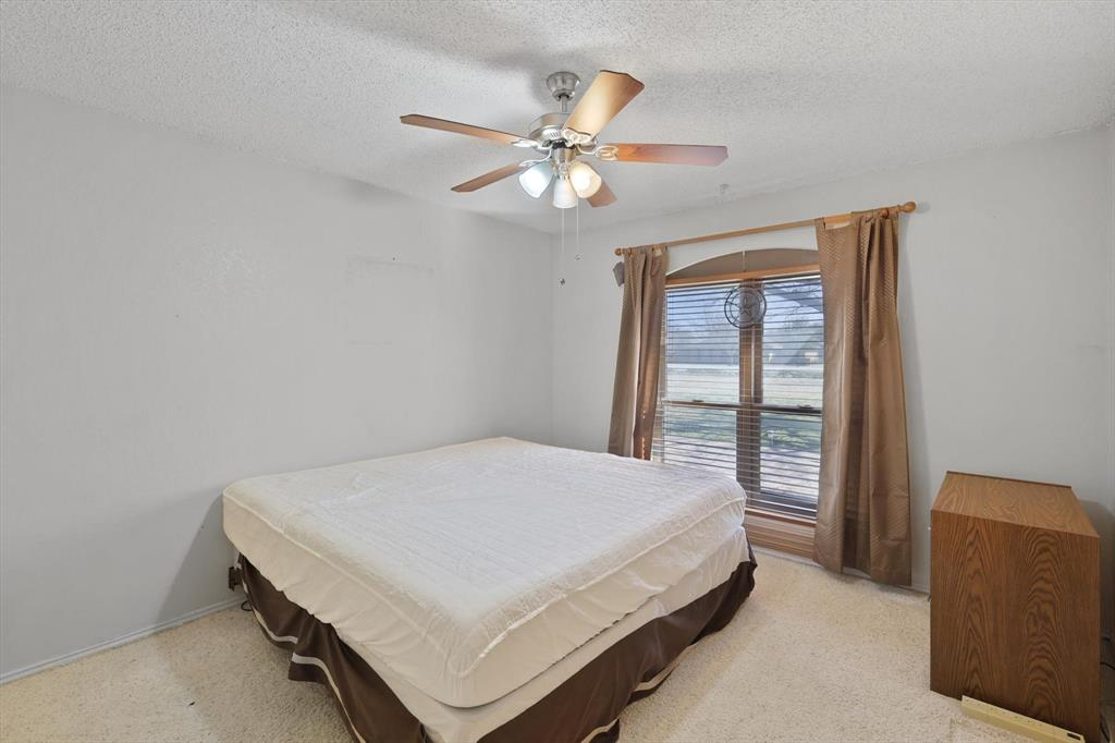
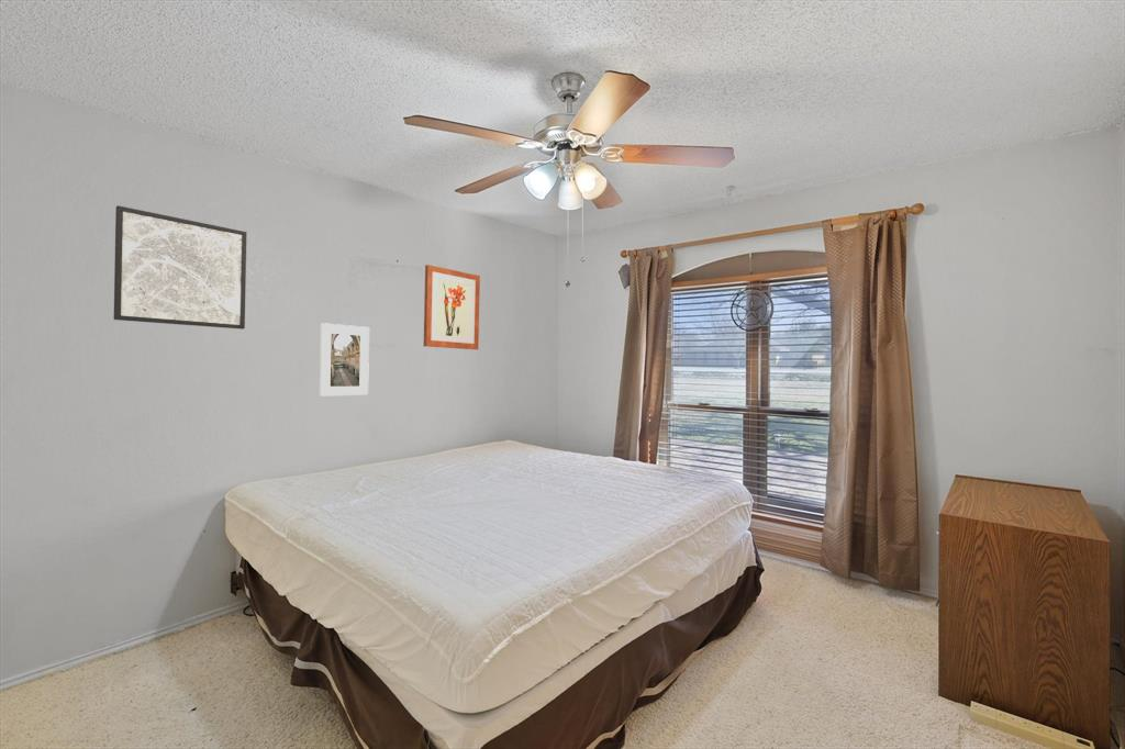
+ wall art (185, 272)
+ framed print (345, 360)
+ wall art (453, 309)
